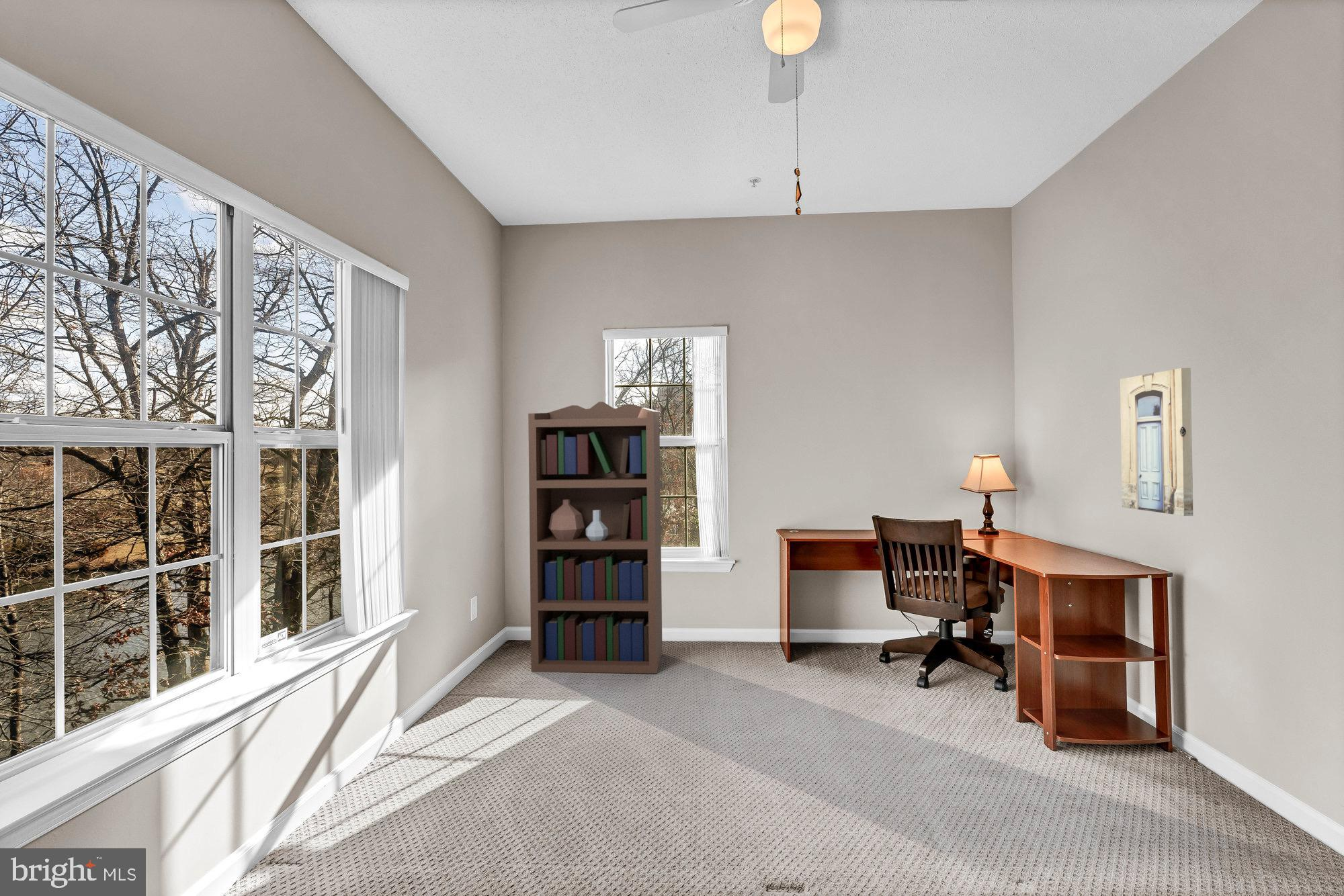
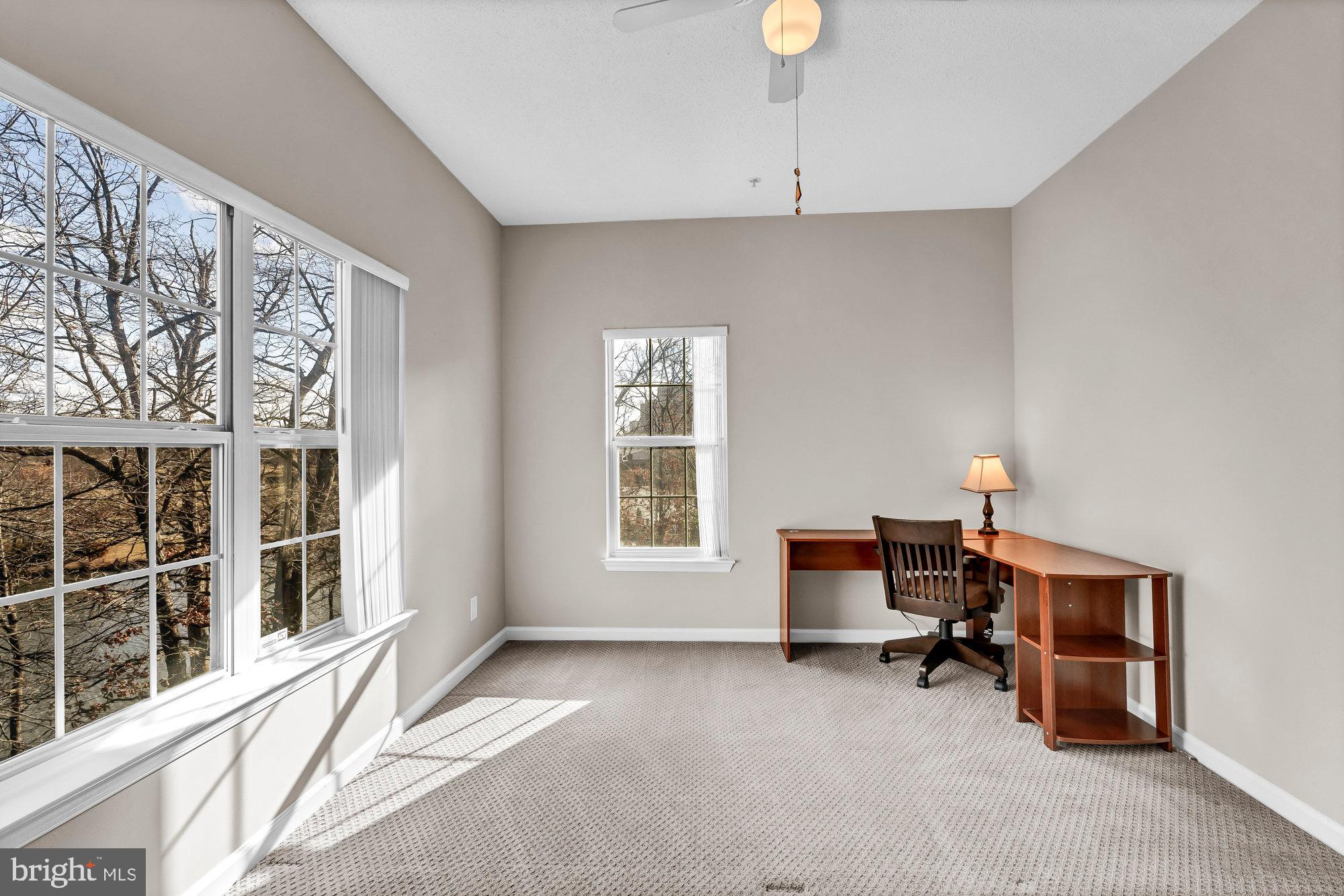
- bookcase (597, 531)
- wall art (1154, 442)
